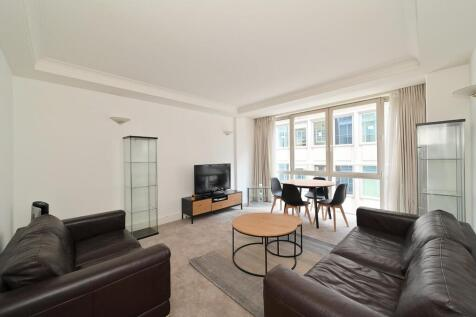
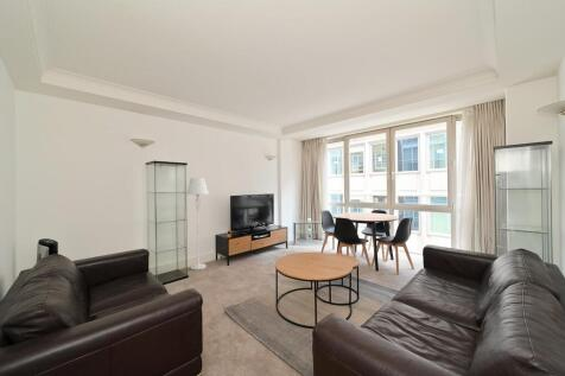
+ floor lamp (197, 222)
